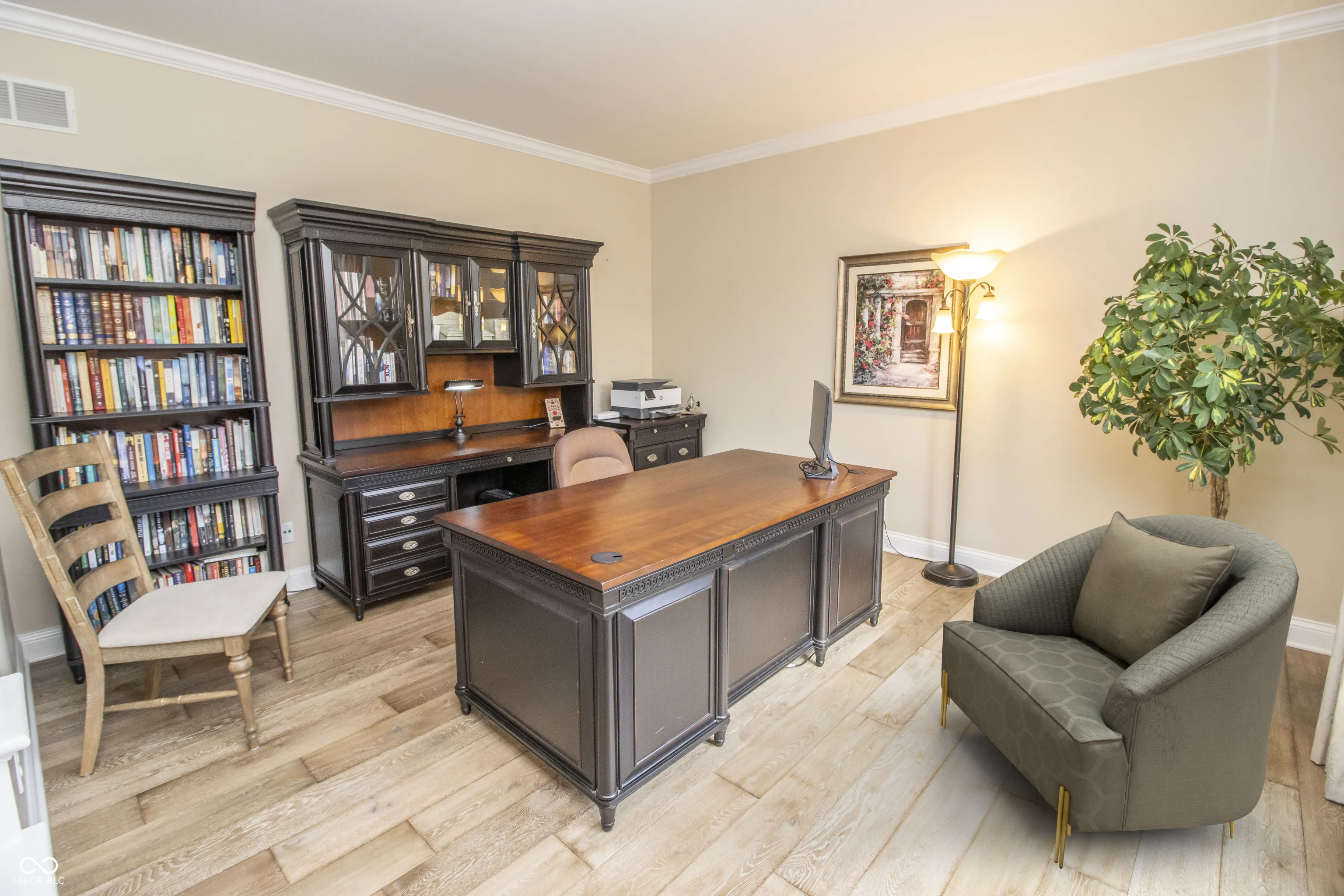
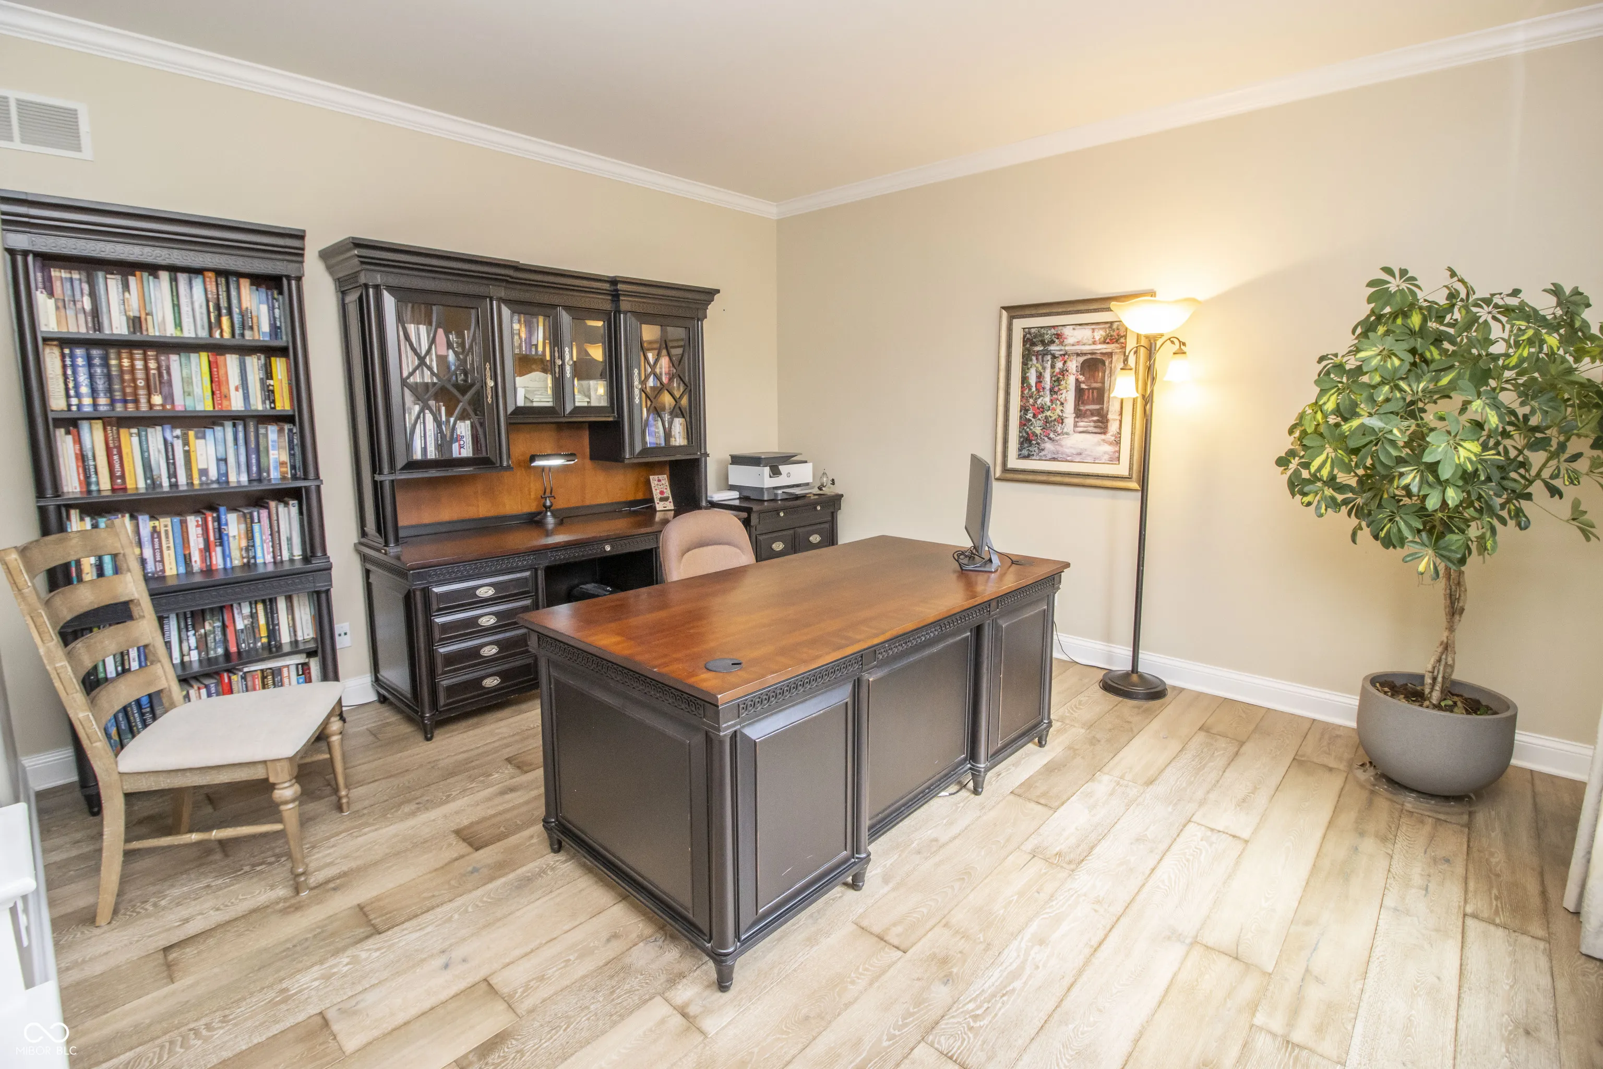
- armchair (1109, 655)
